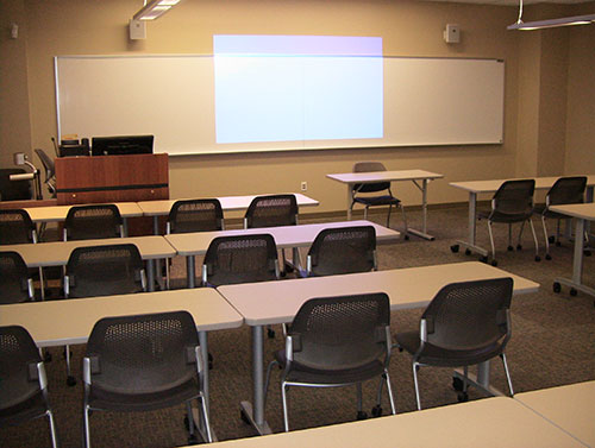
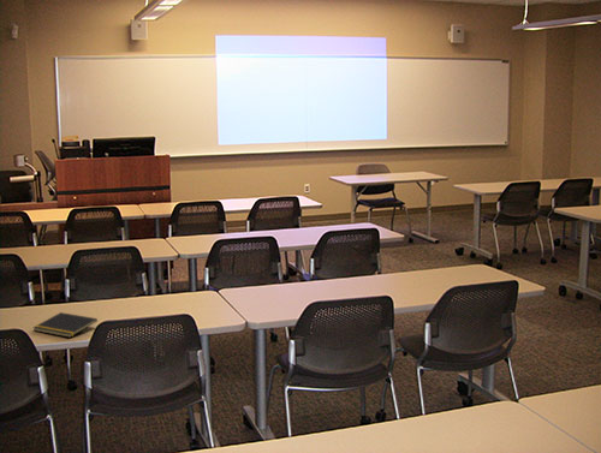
+ notepad (65, 324)
